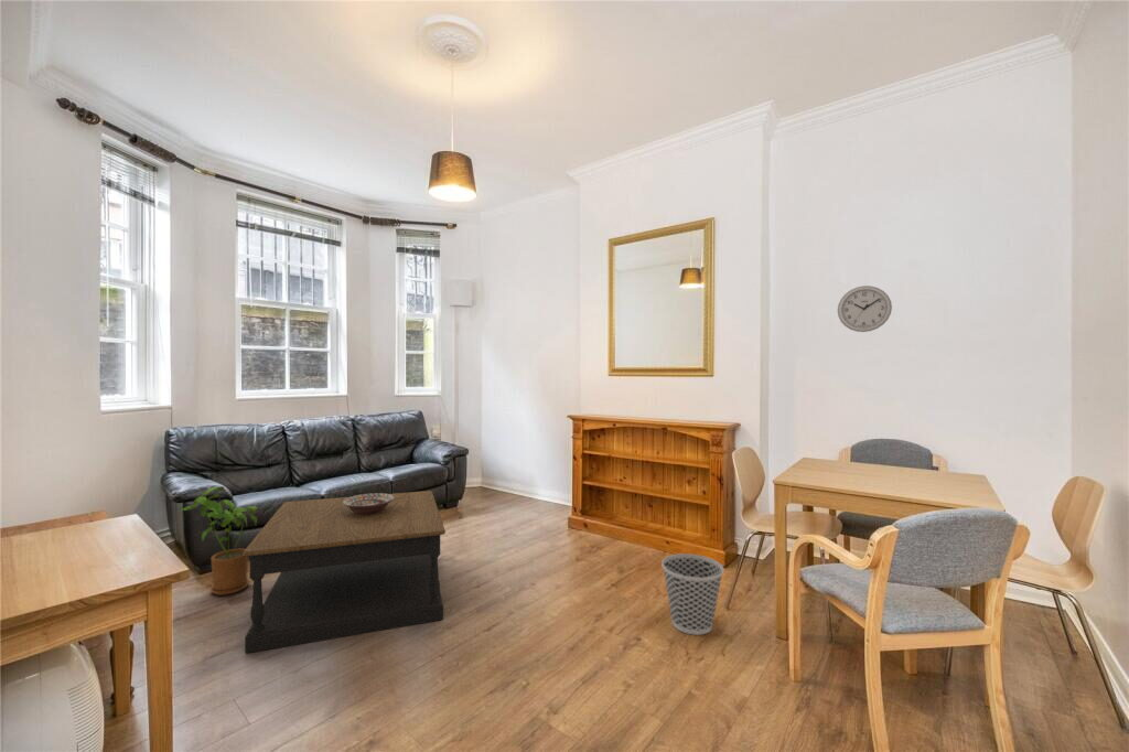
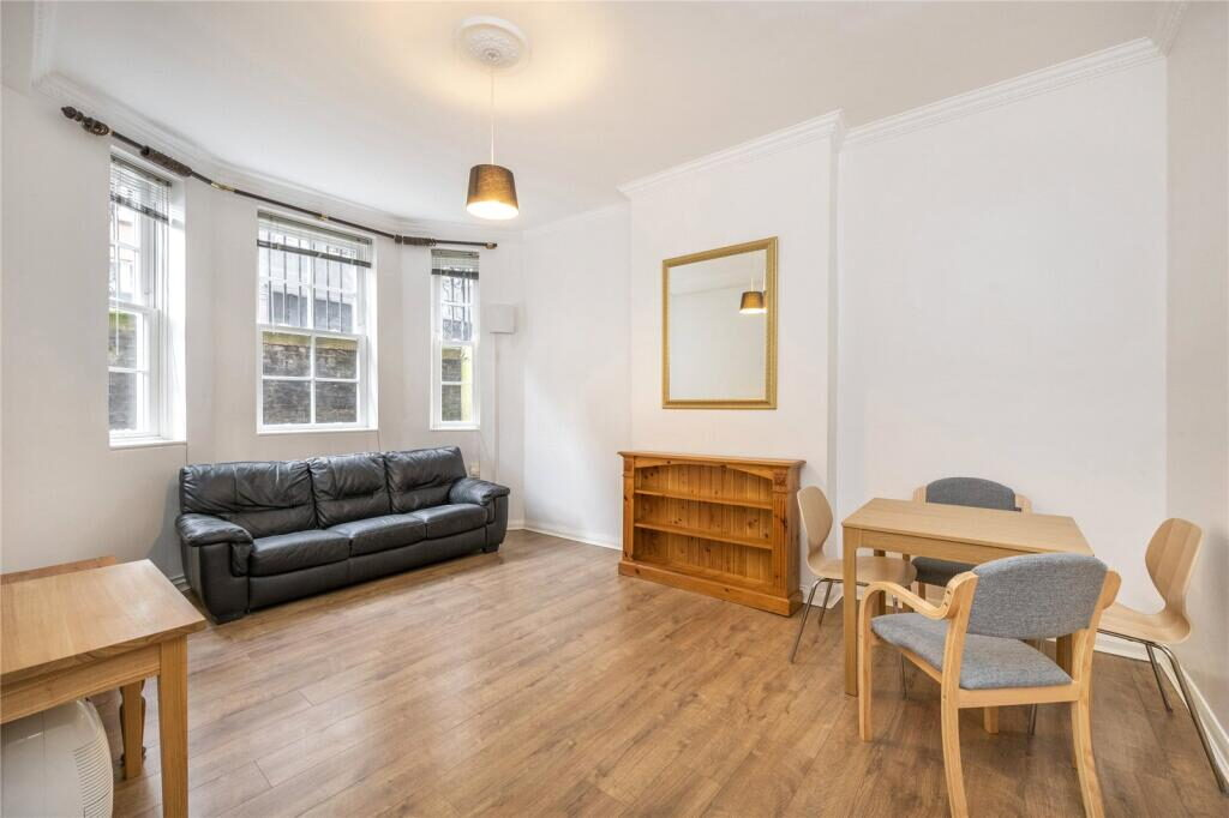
- wastebasket (691, 594)
- decorative bowl (368, 504)
- house plant (228, 537)
- coffee table (356, 555)
- wall clock (863, 309)
